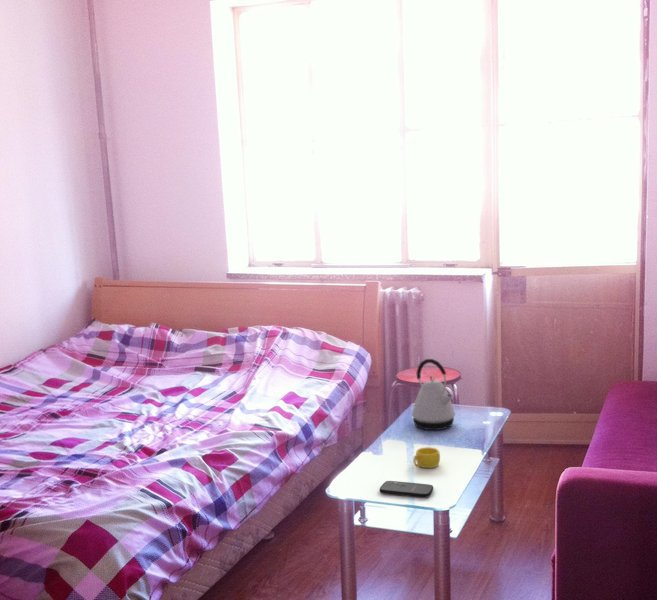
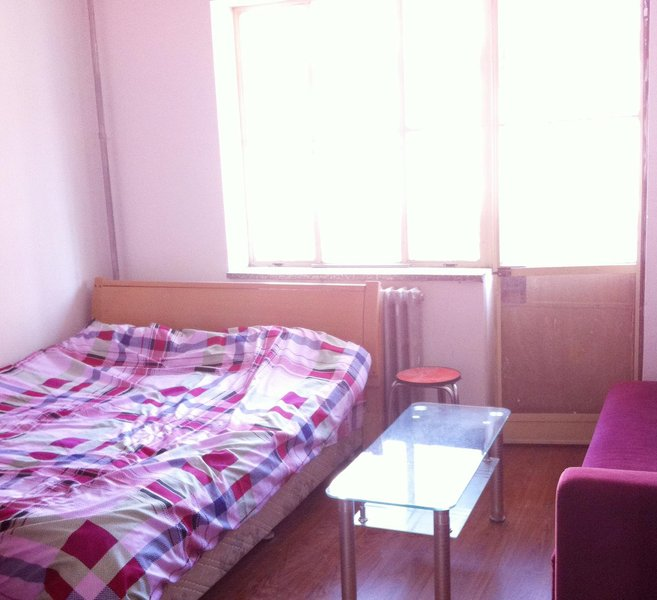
- smartphone (406, 488)
- kettle (433, 392)
- cup (425, 458)
